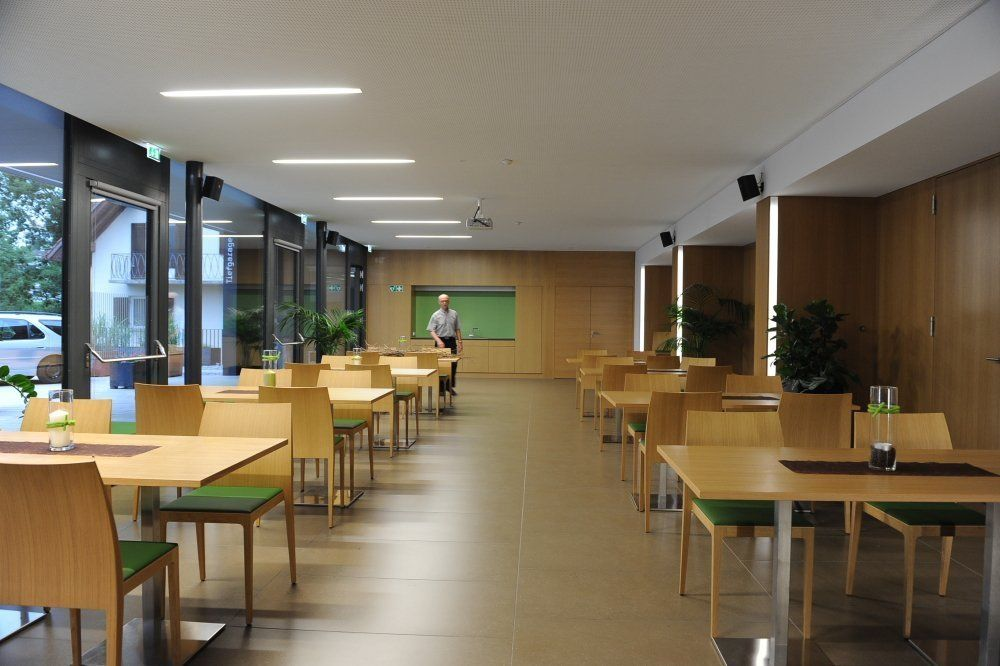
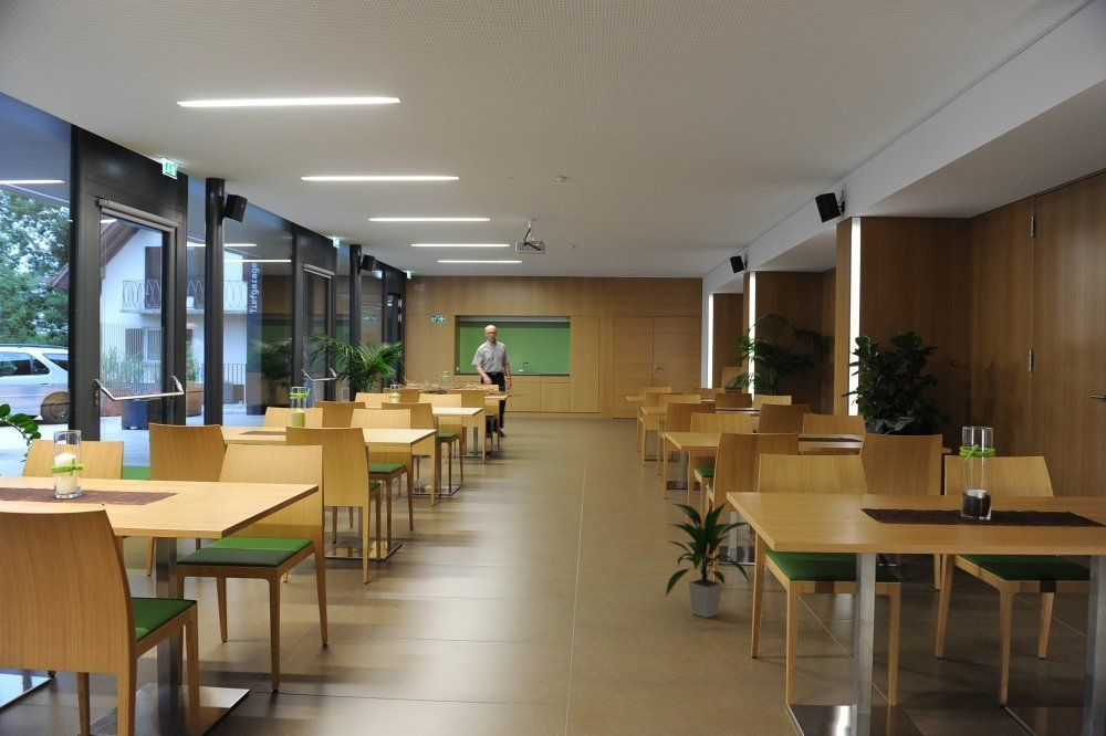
+ indoor plant (701, 555)
